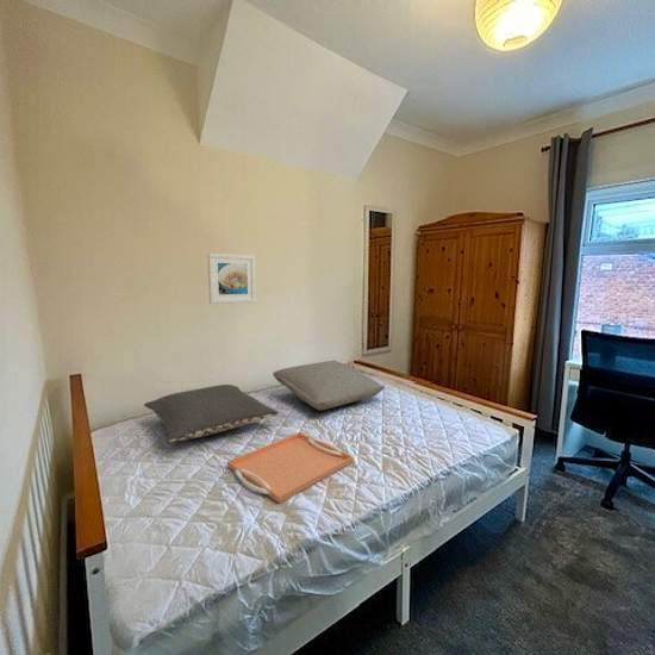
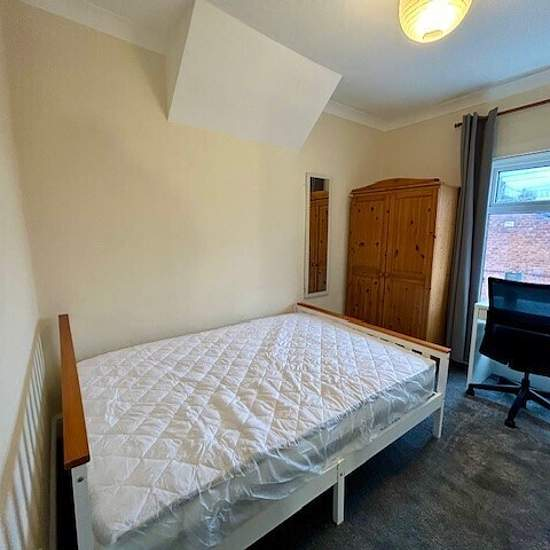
- pillow (210, 408)
- pillow (326, 382)
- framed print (232, 279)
- serving tray (291, 461)
